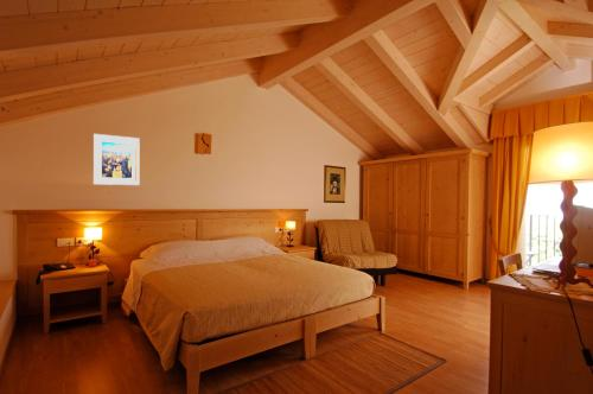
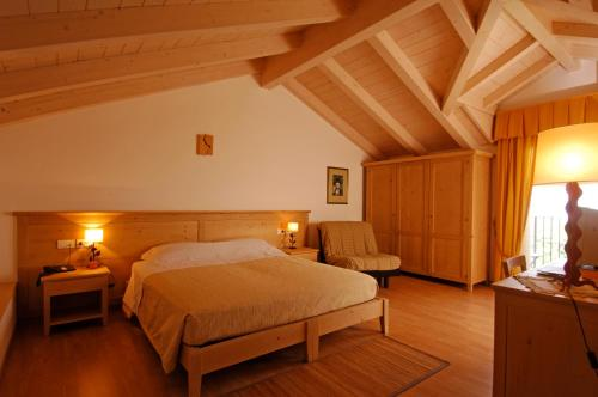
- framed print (116, 160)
